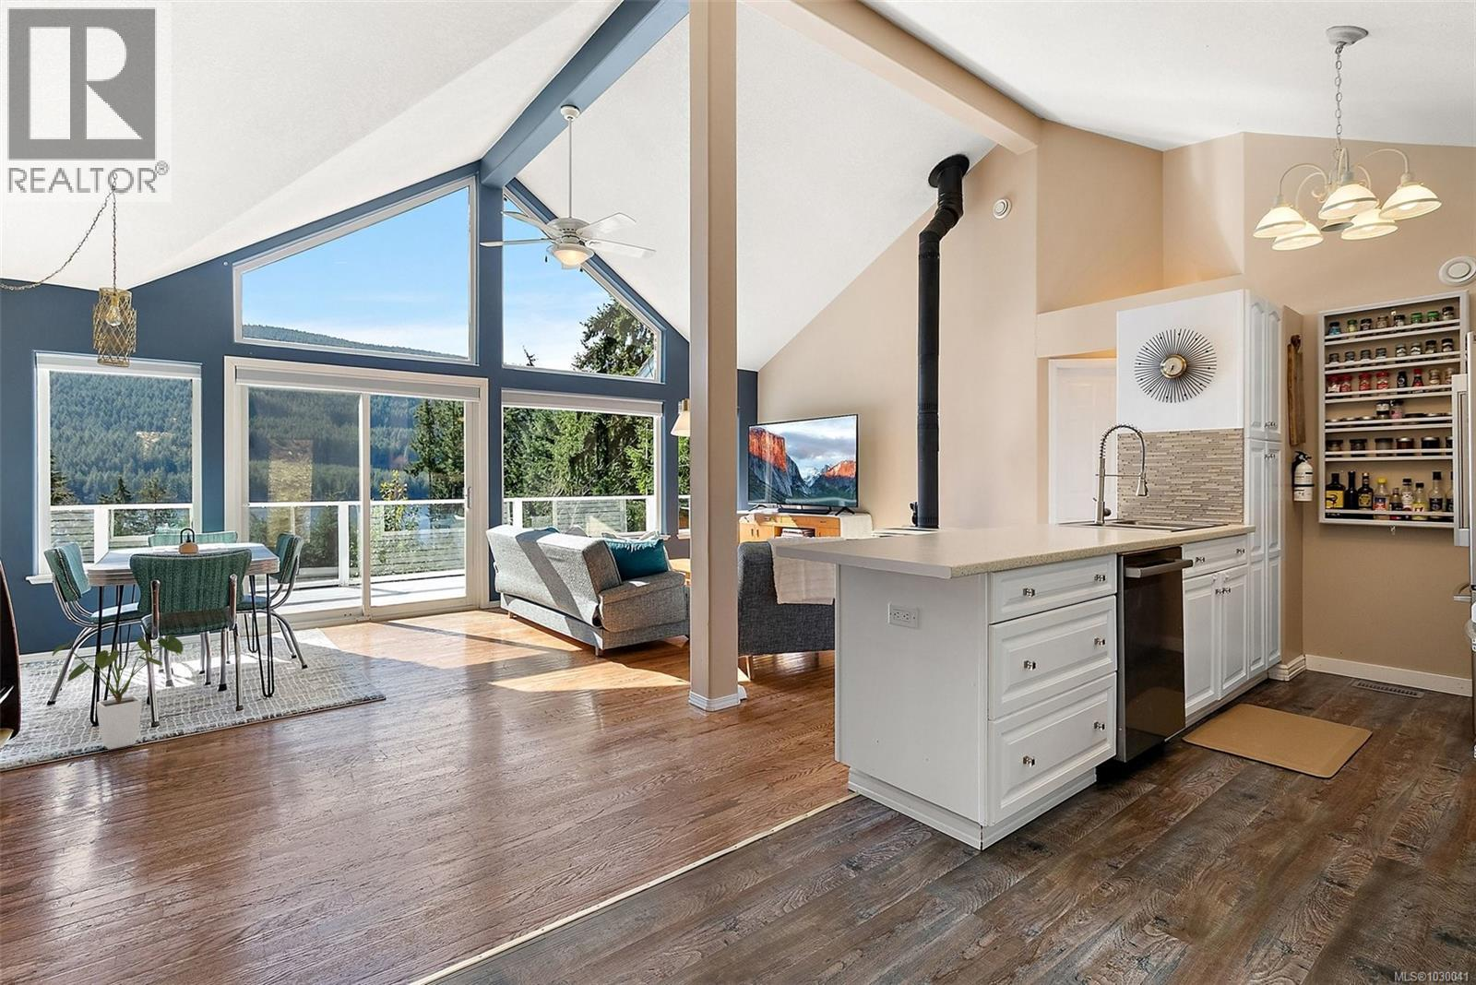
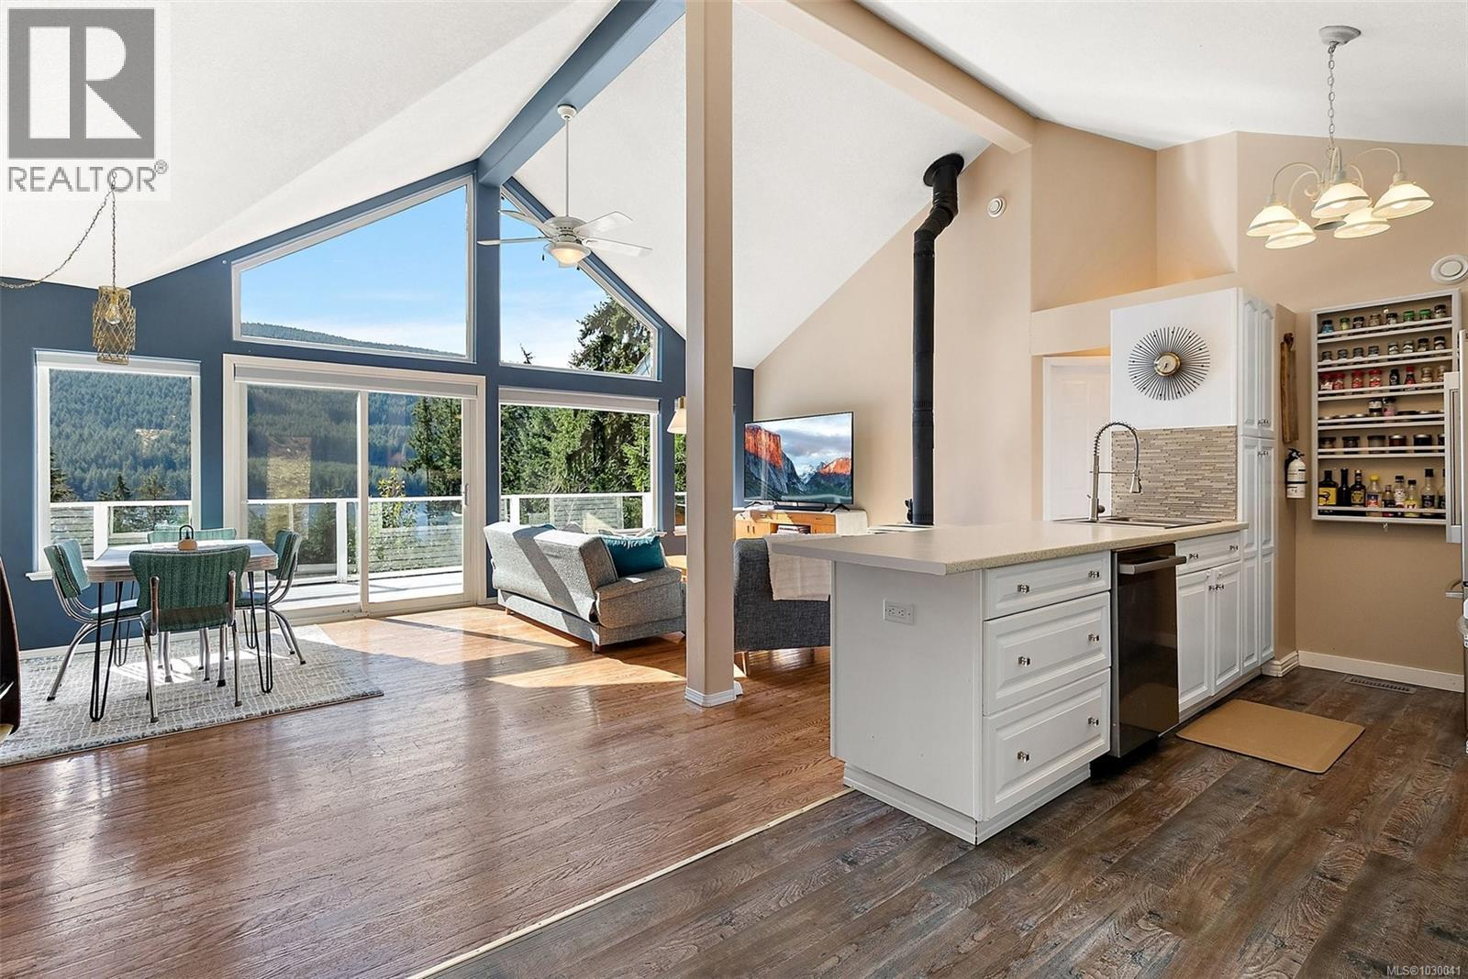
- house plant (123, 690)
